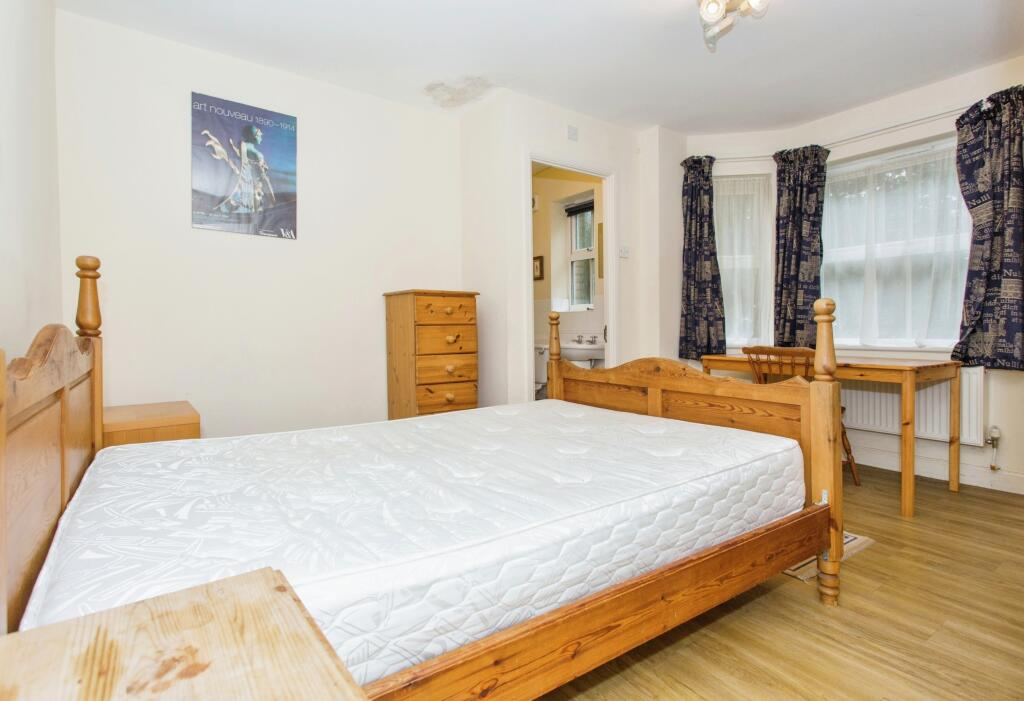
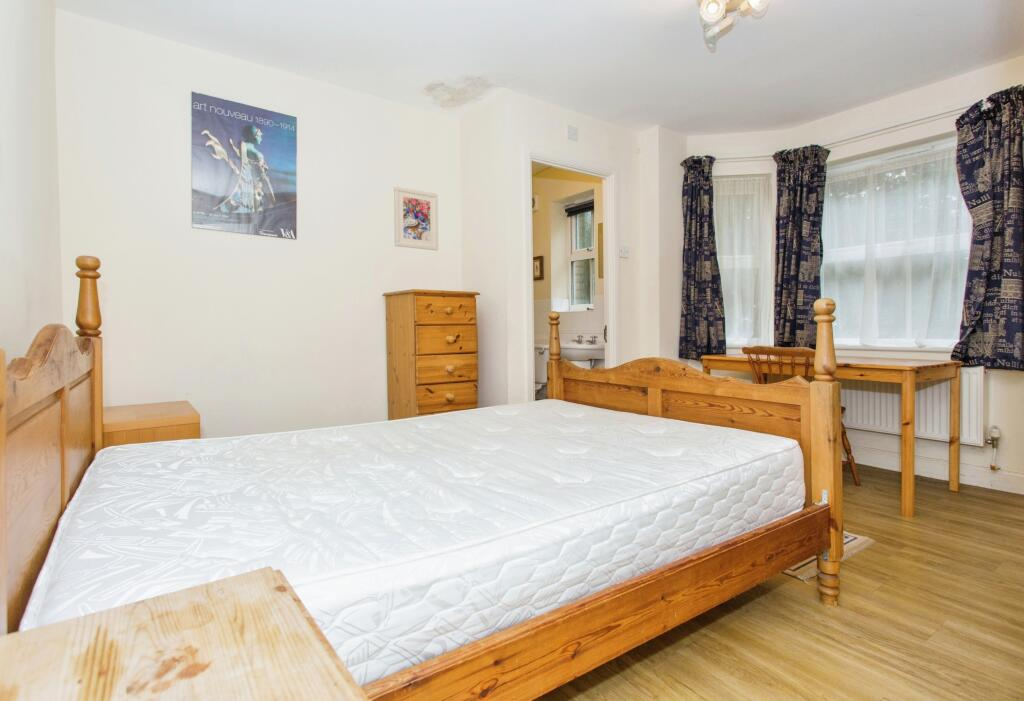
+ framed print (416, 219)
